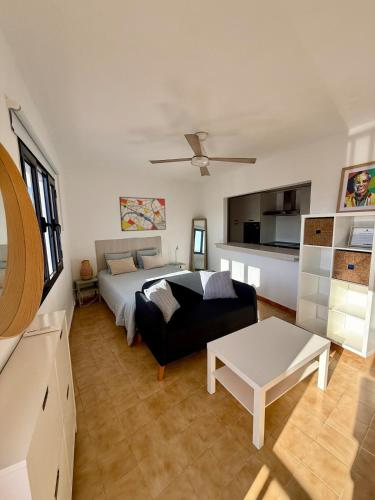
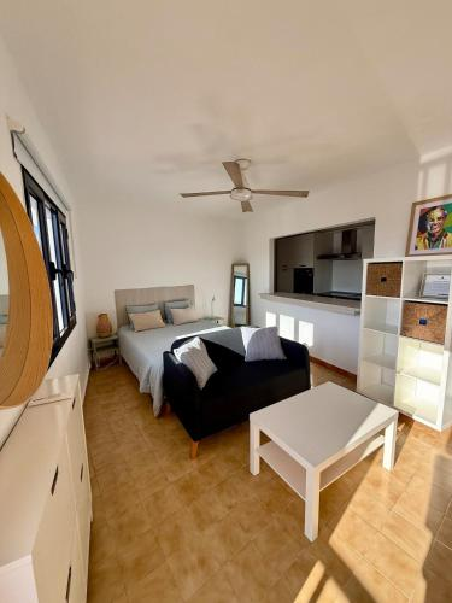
- wall art (144, 214)
